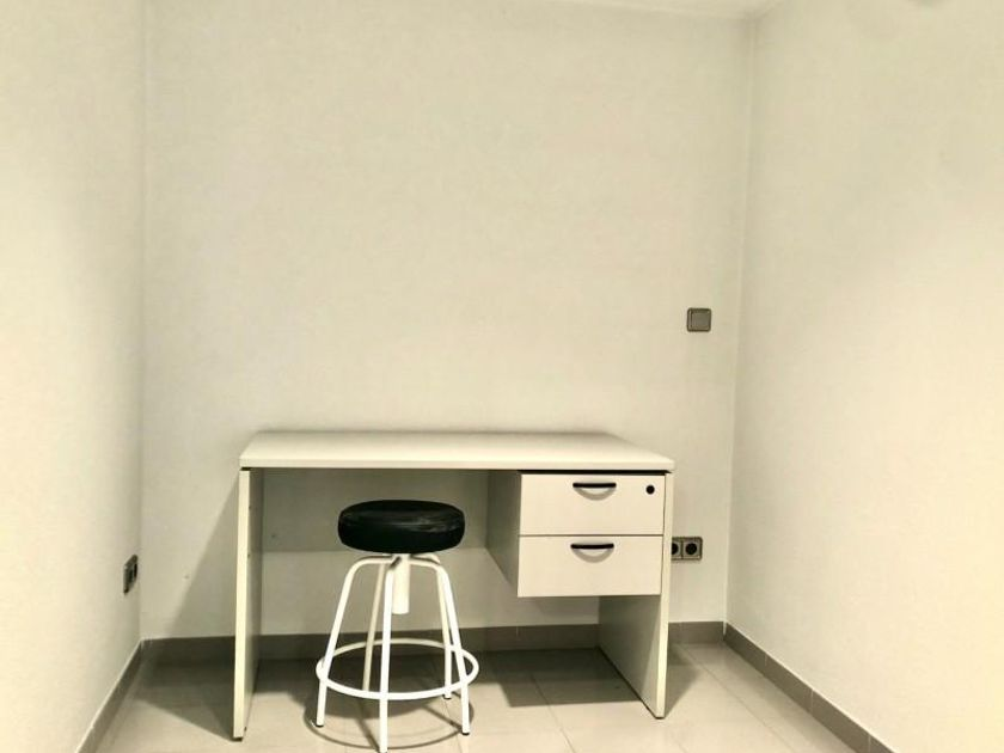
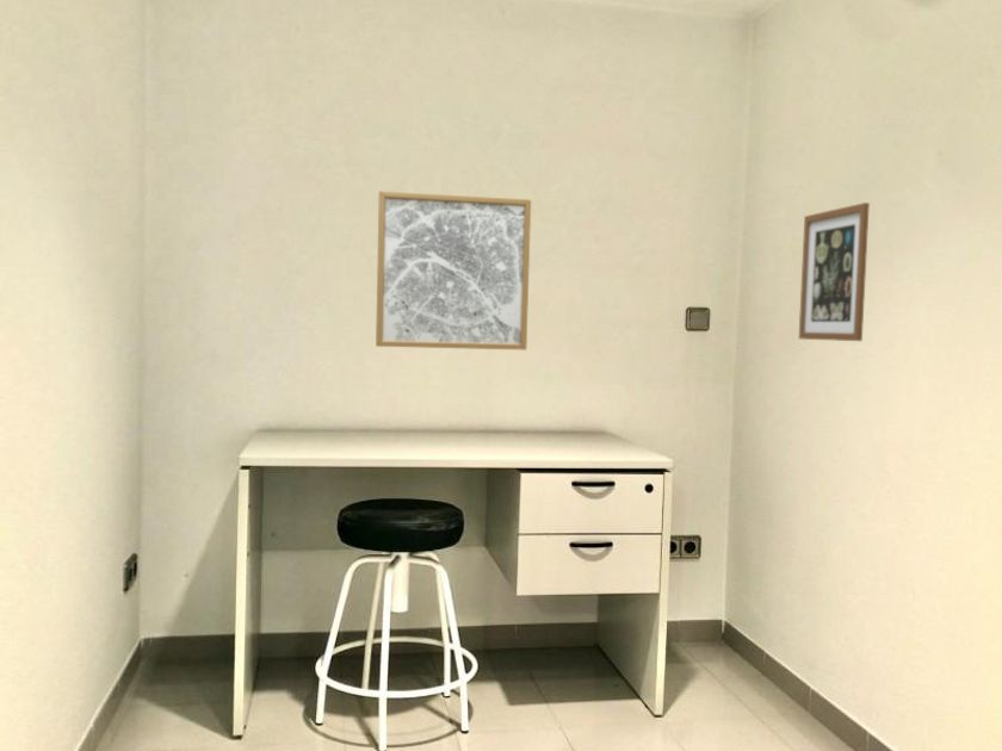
+ wall art (453, 272)
+ wall art (831, 274)
